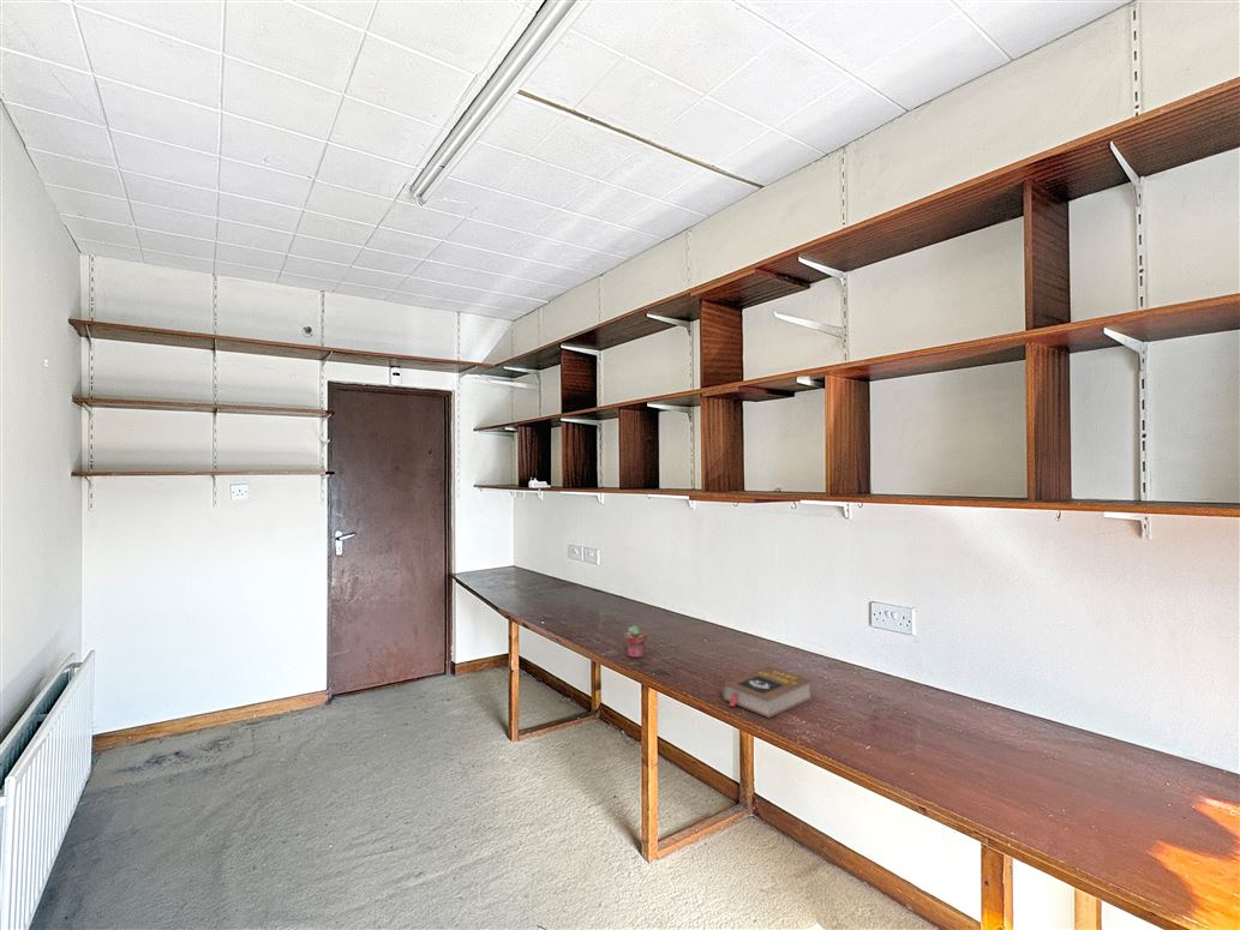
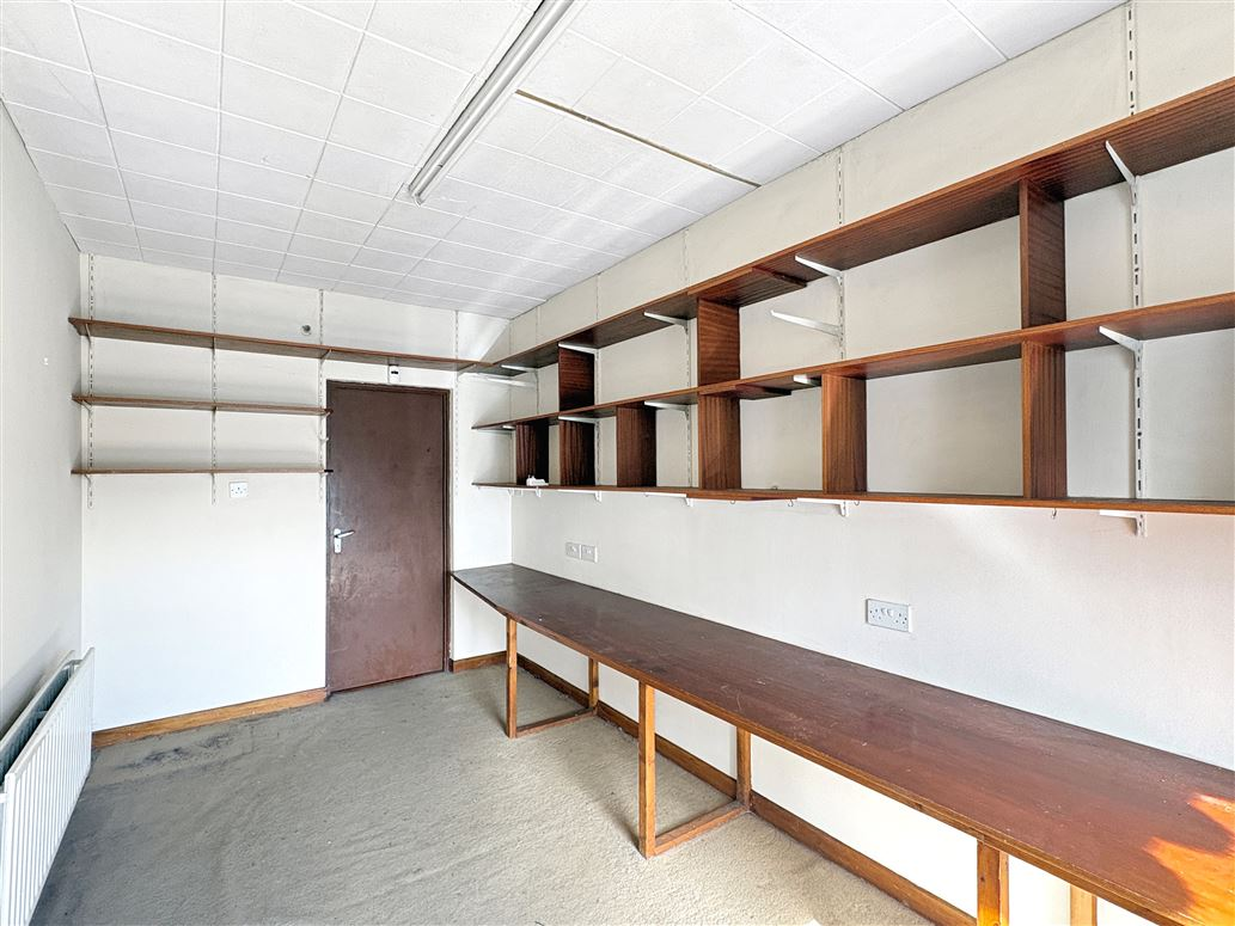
- book (765, 690)
- potted succulent (635, 640)
